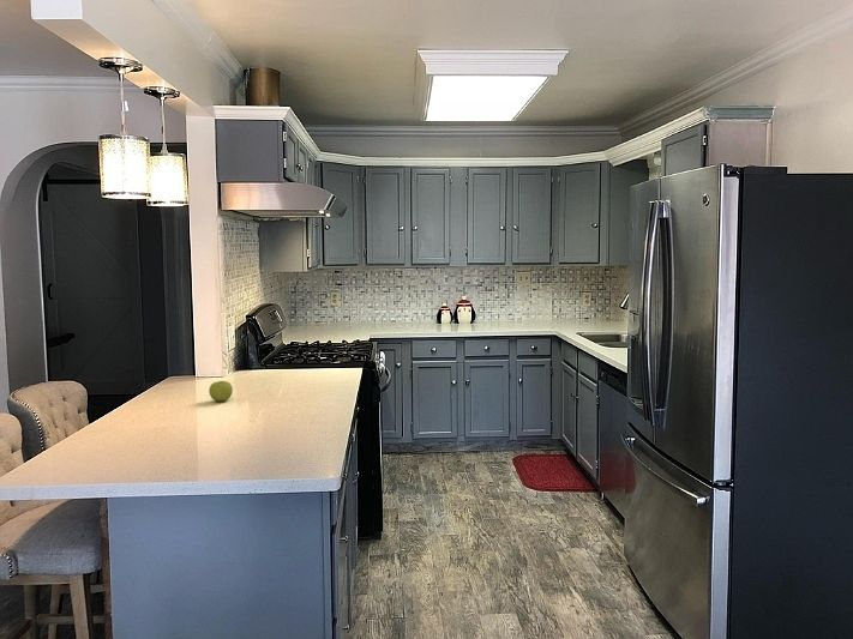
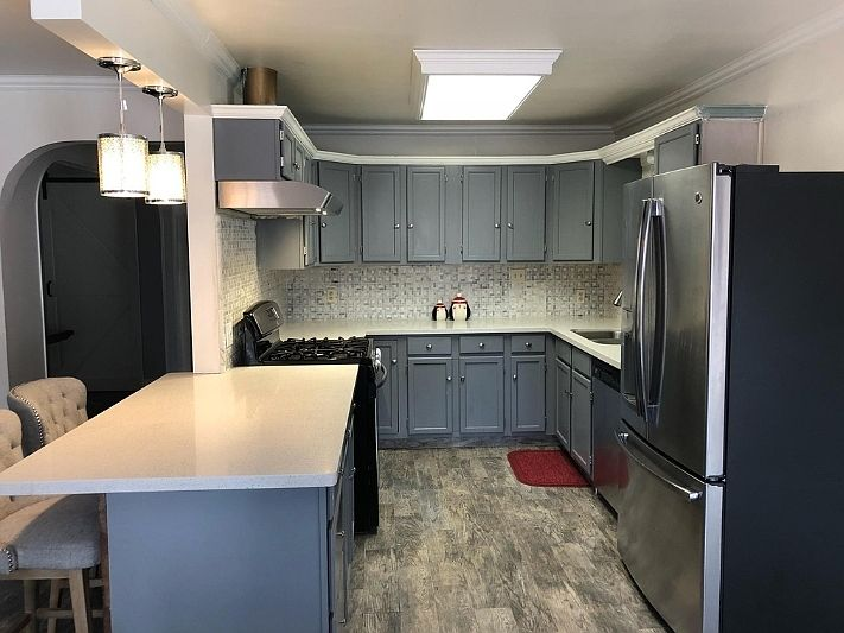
- apple (221, 391)
